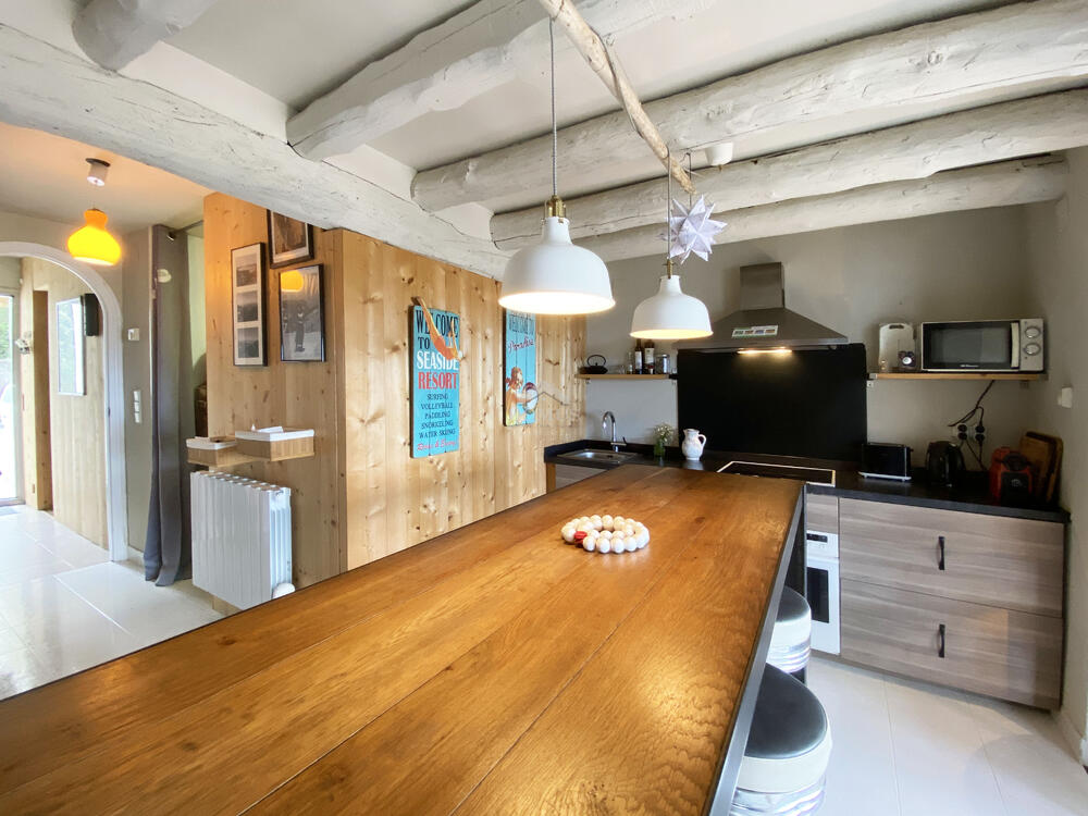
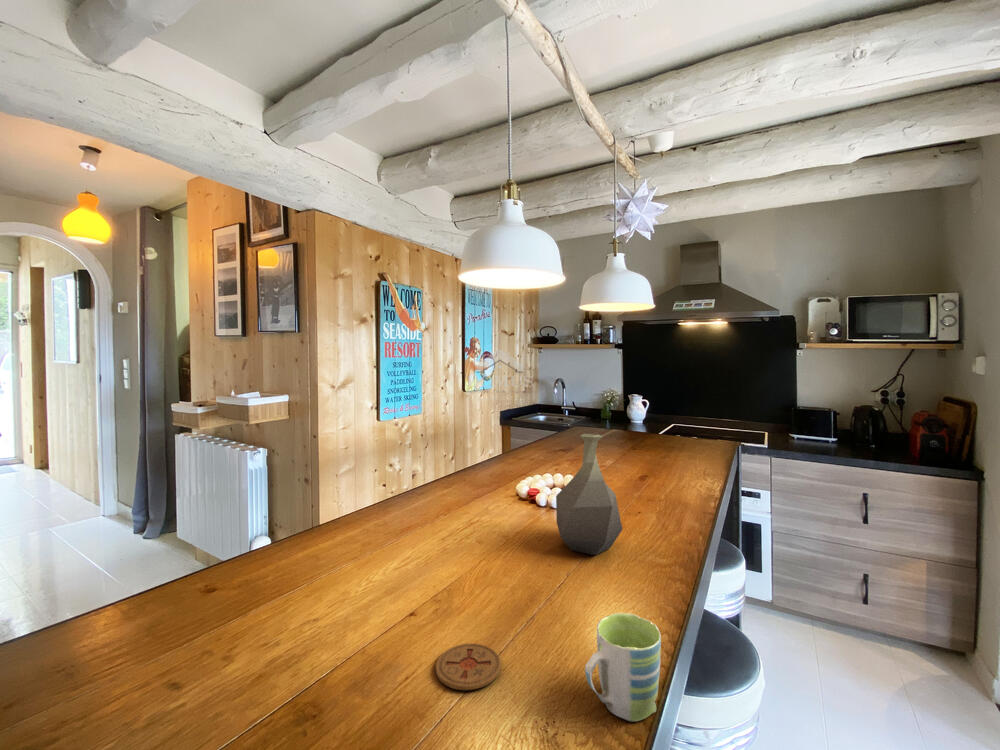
+ coaster (468, 665)
+ vase (588, 490)
+ mug (620, 669)
